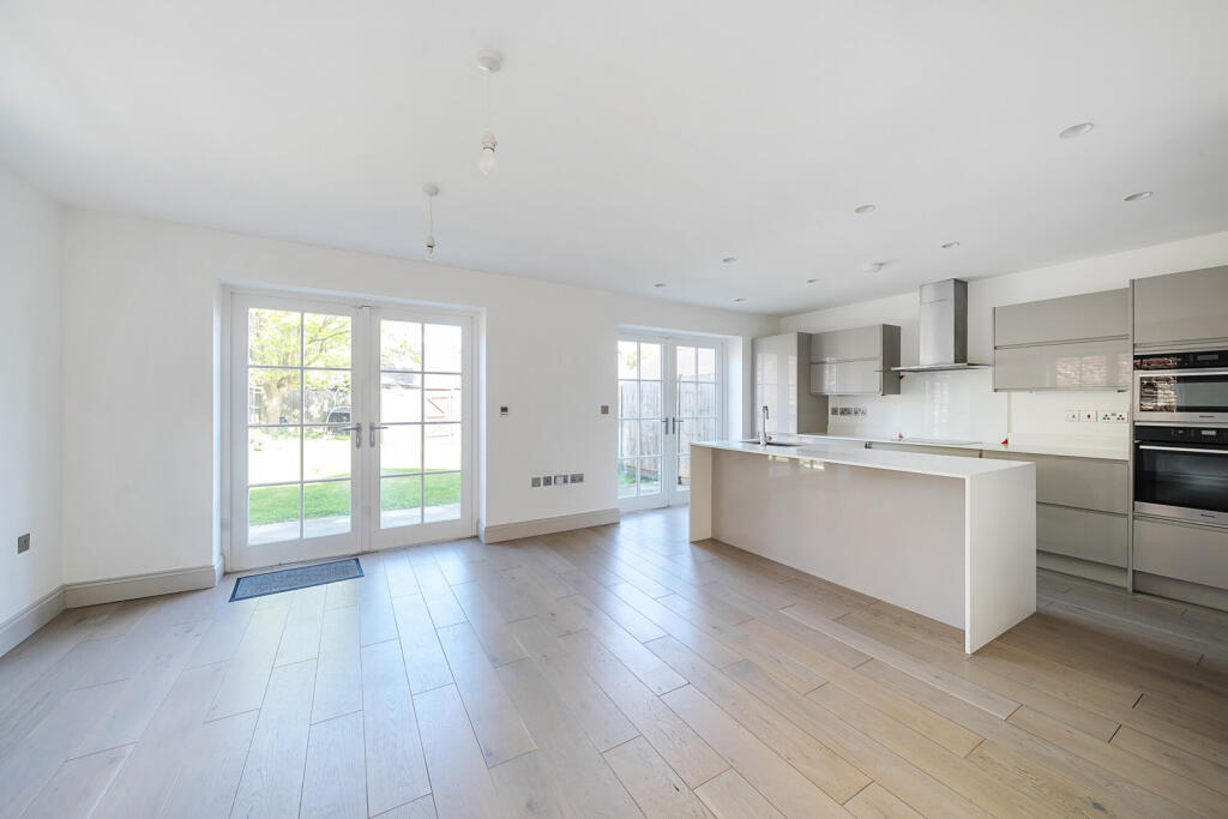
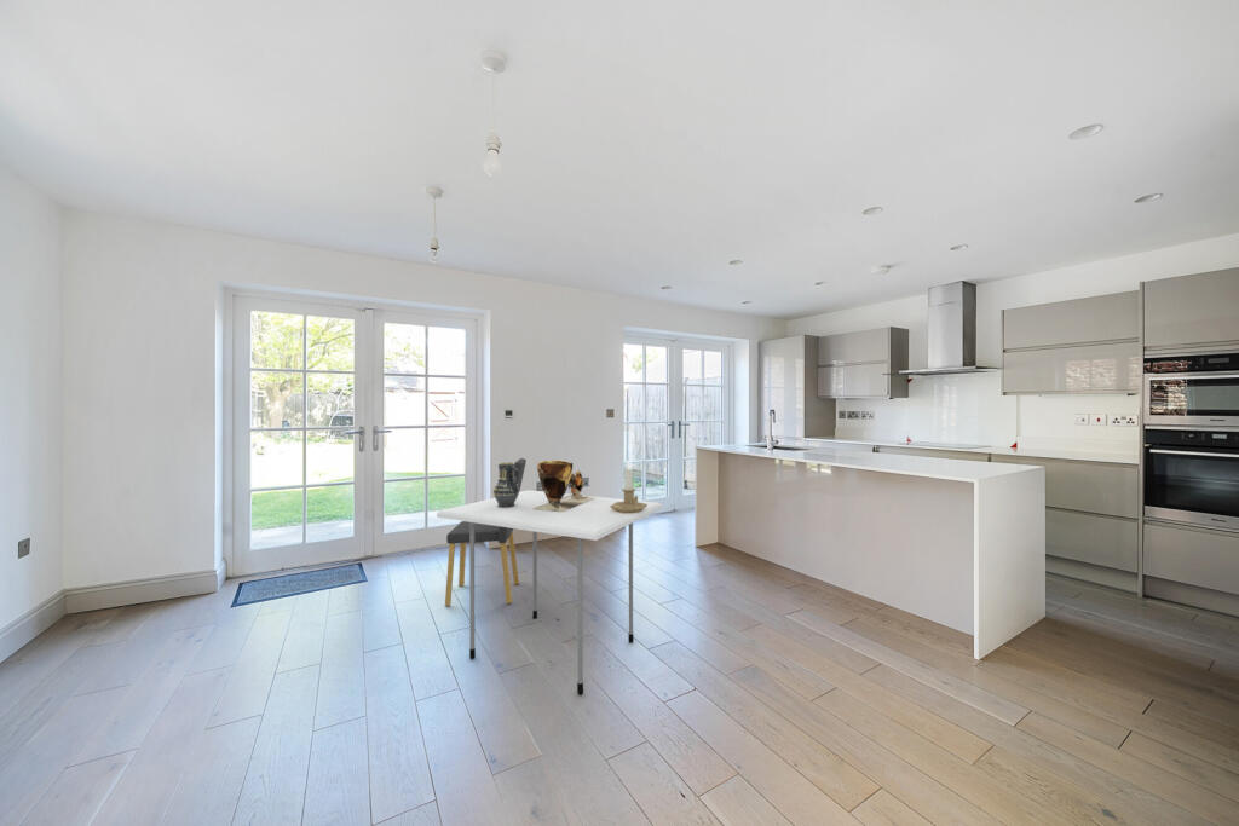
+ dining chair (485, 527)
+ dining table (536, 578)
+ vase (506, 484)
+ clay pot (564, 480)
+ candlestick (629, 483)
